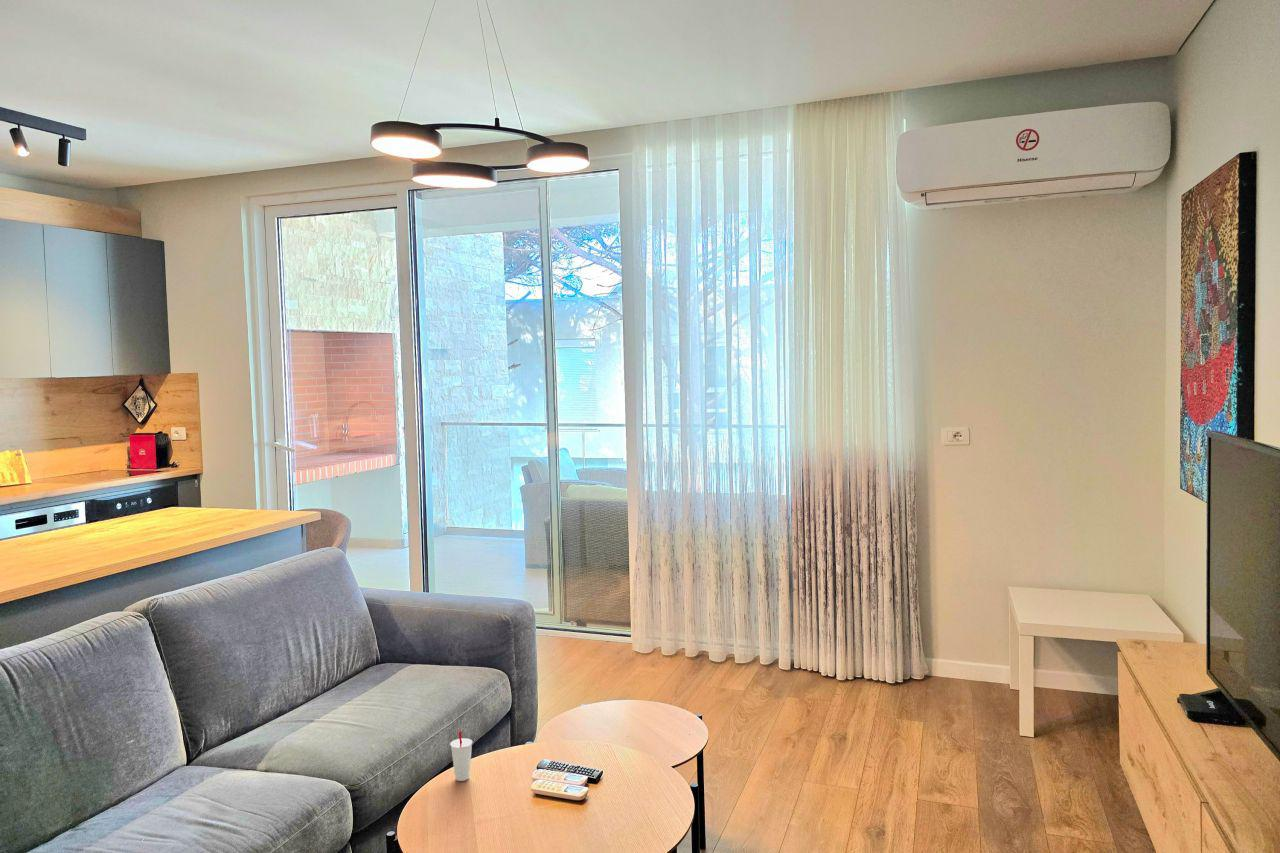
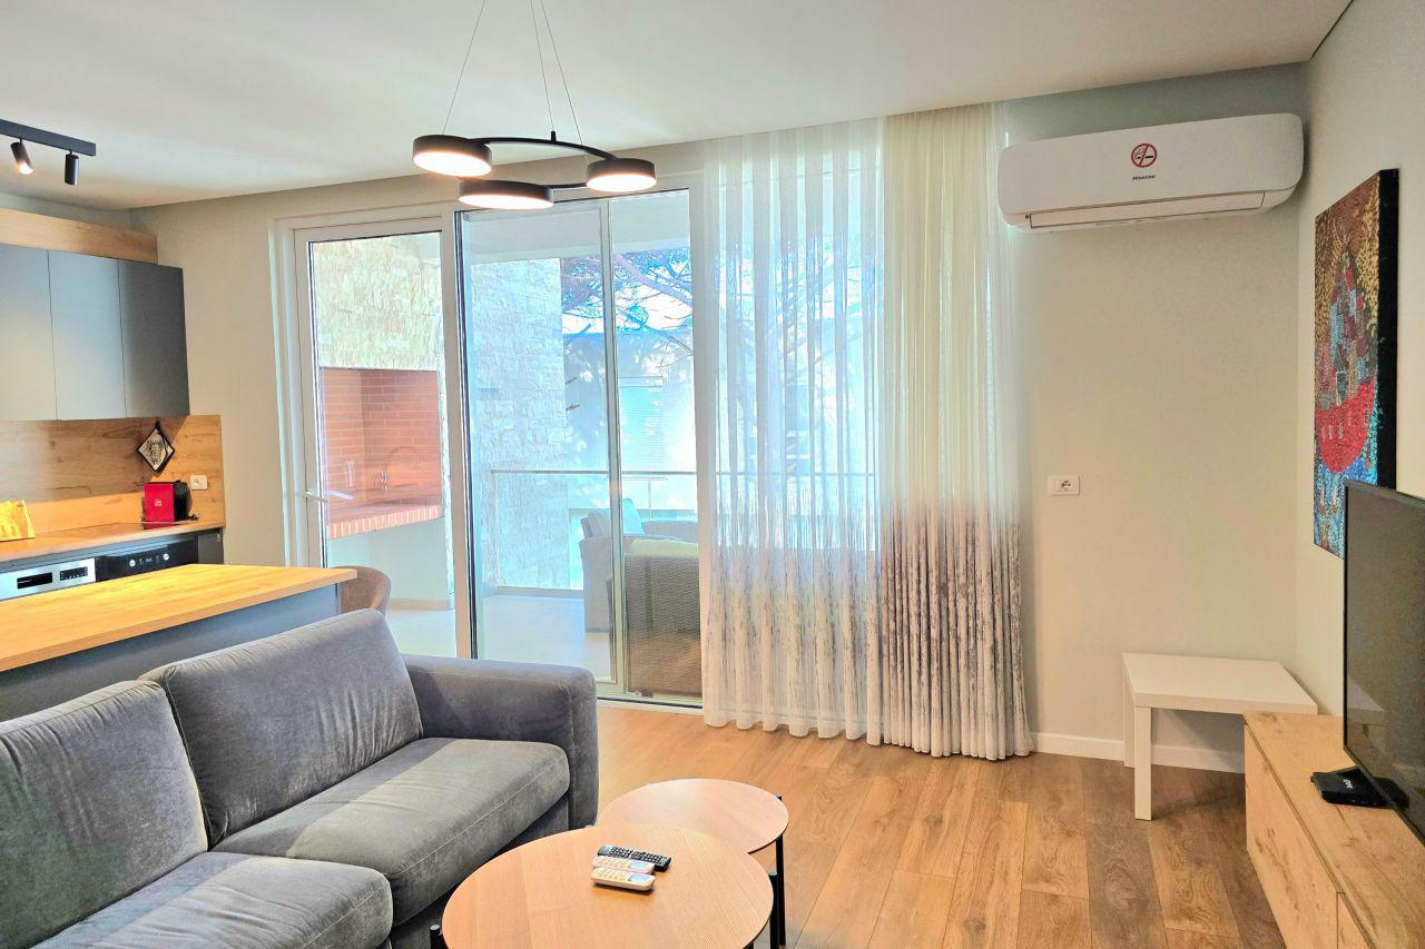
- cup (461, 754)
